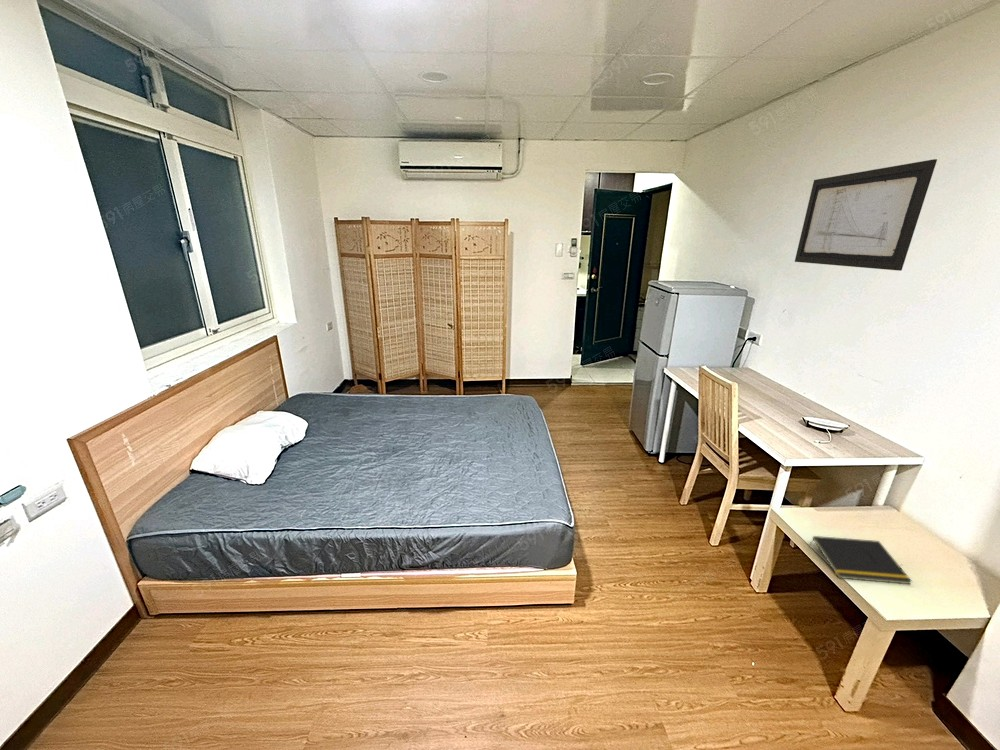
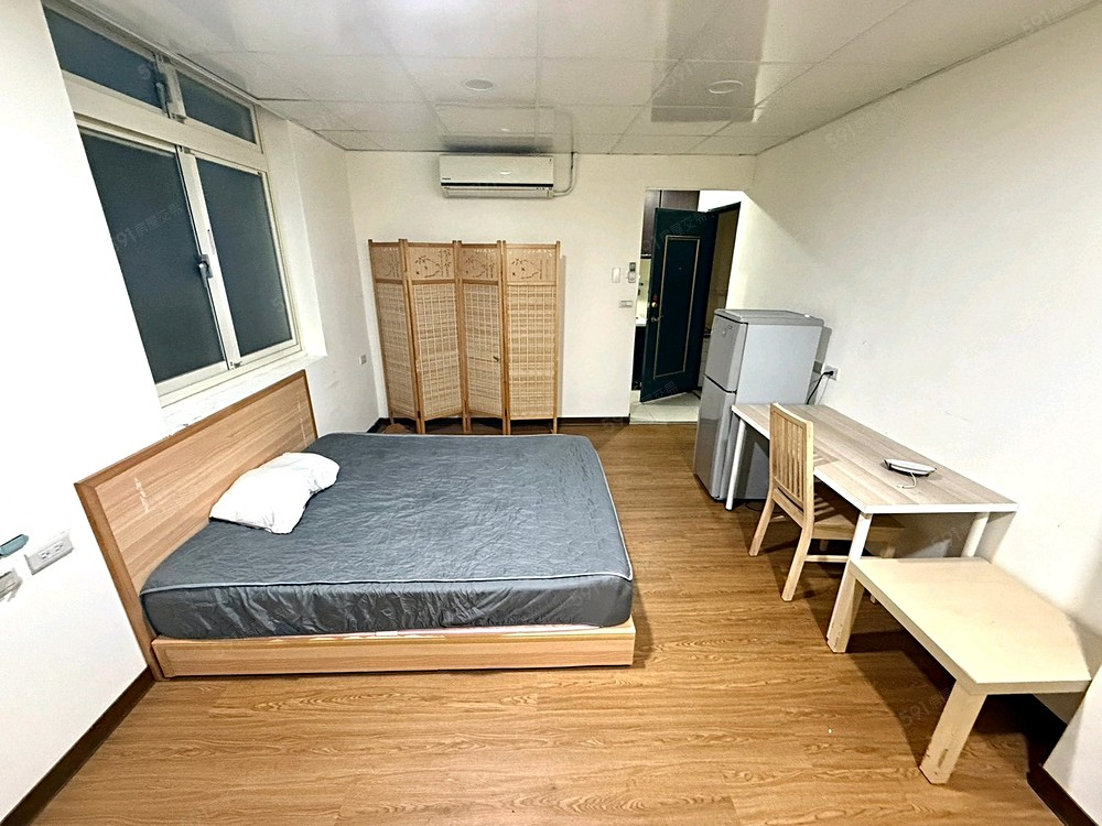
- wall art (852, 220)
- notepad (859, 558)
